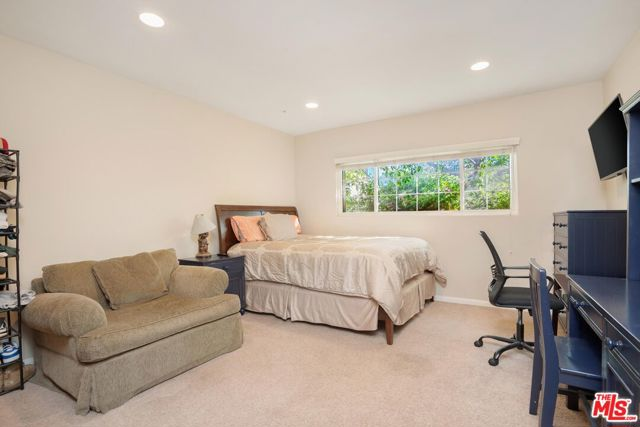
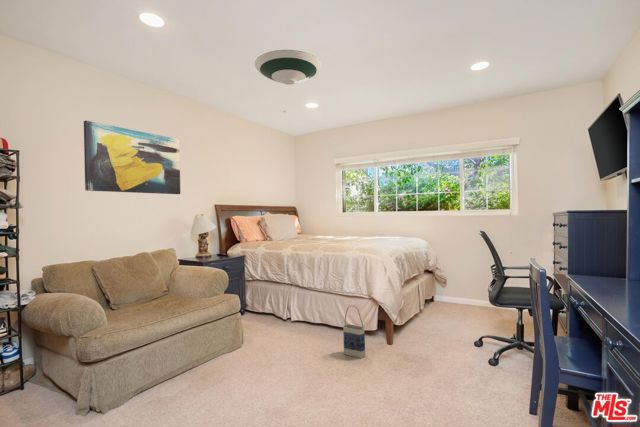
+ bag (354, 329)
+ wall art (137, 161)
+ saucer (288, 74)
